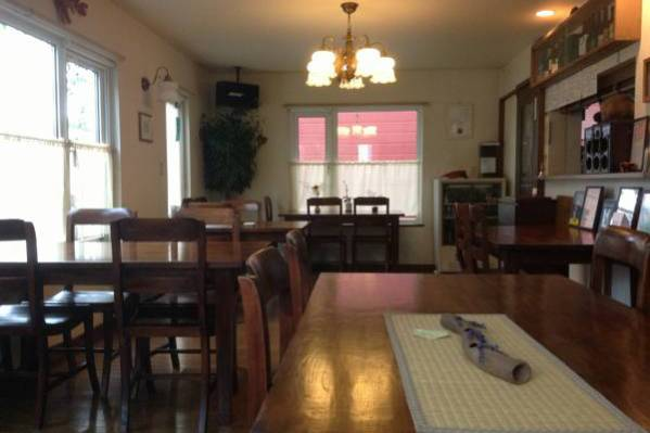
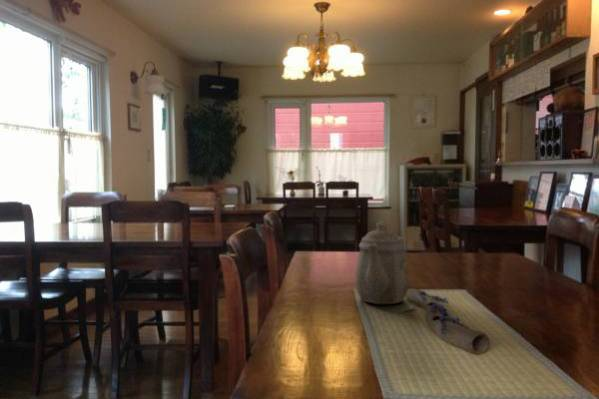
+ teapot (381, 261)
